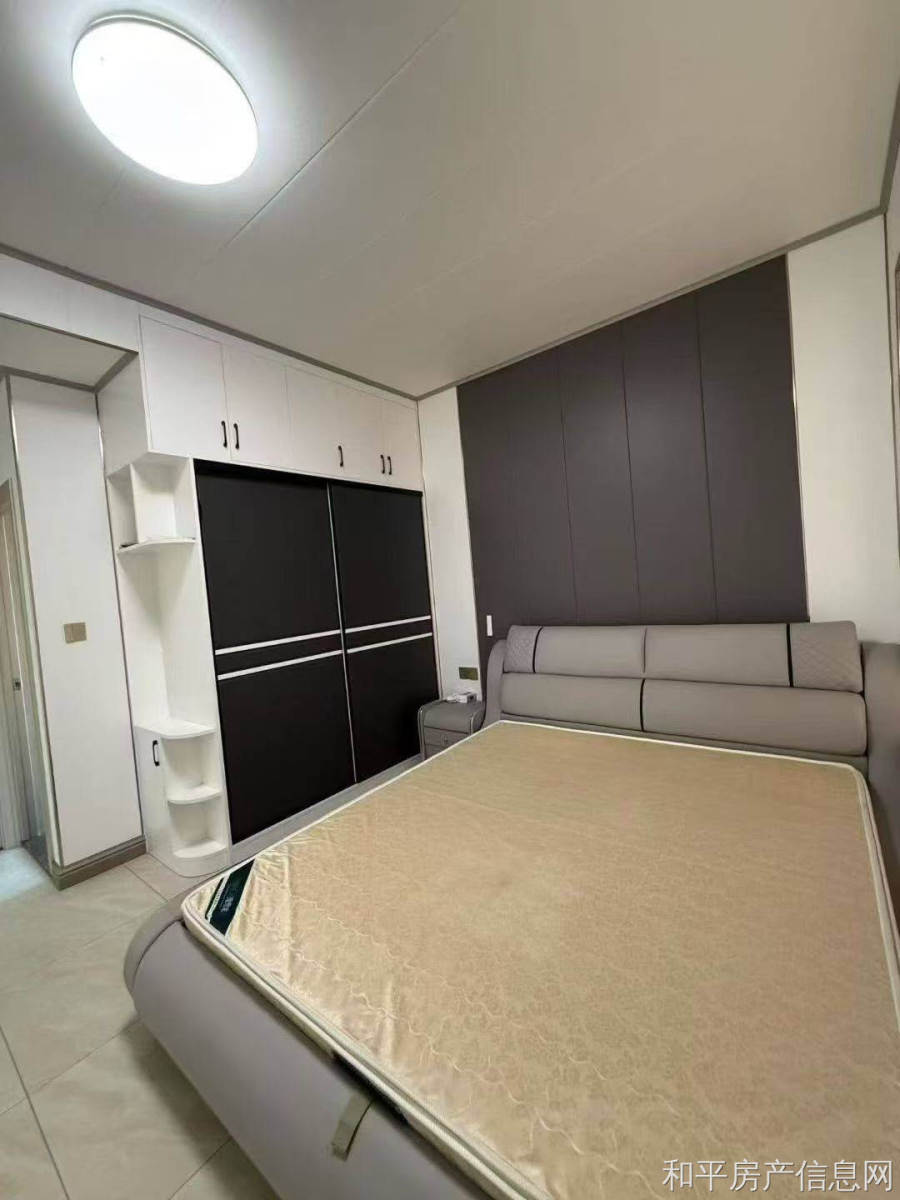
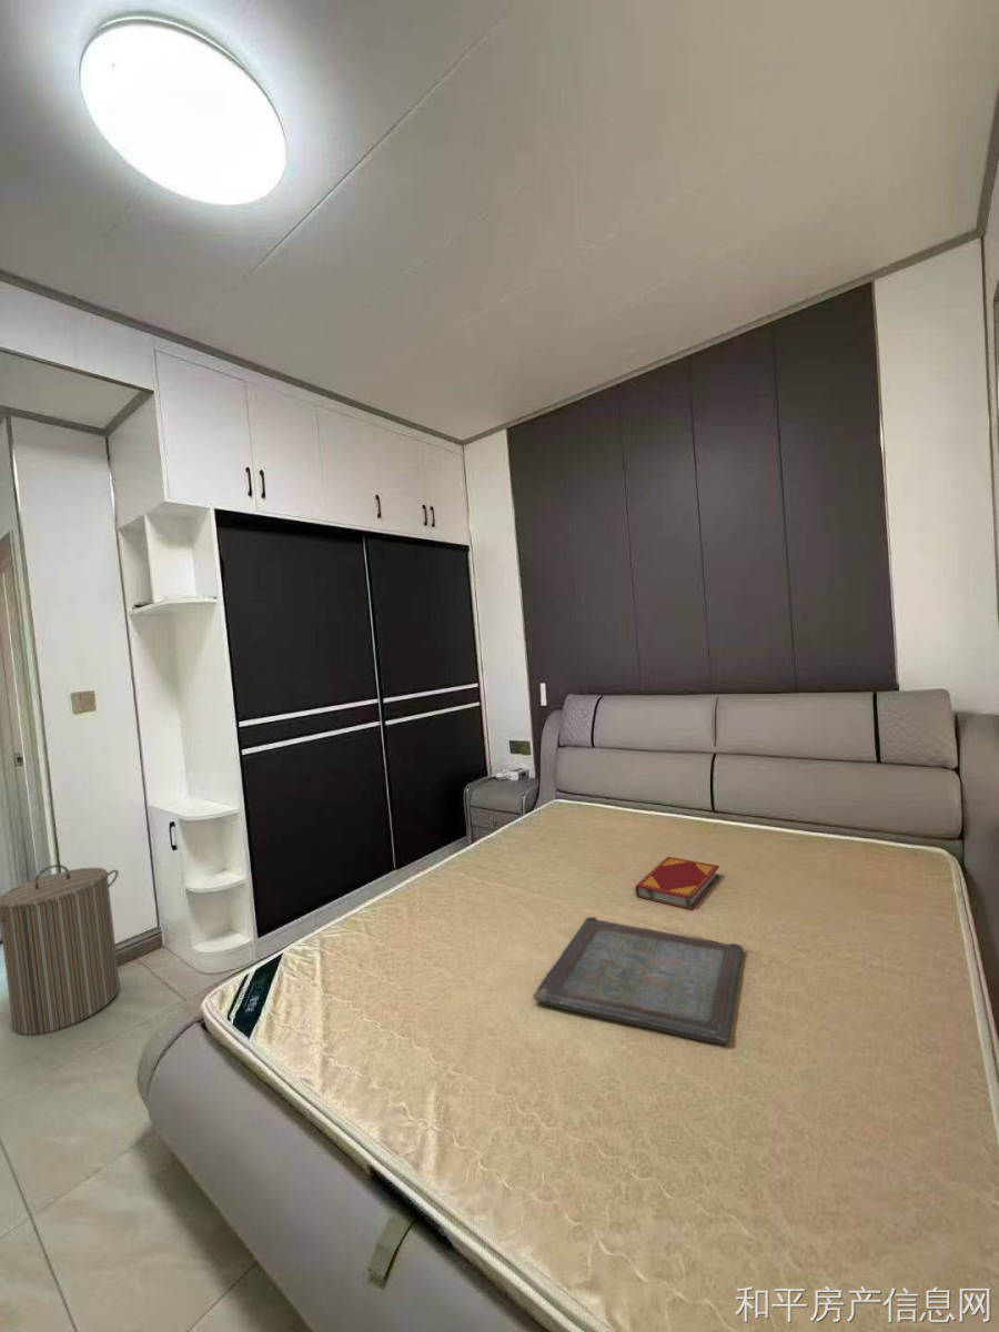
+ laundry hamper (60, 936)
+ hardback book (678, 880)
+ serving tray (643, 970)
